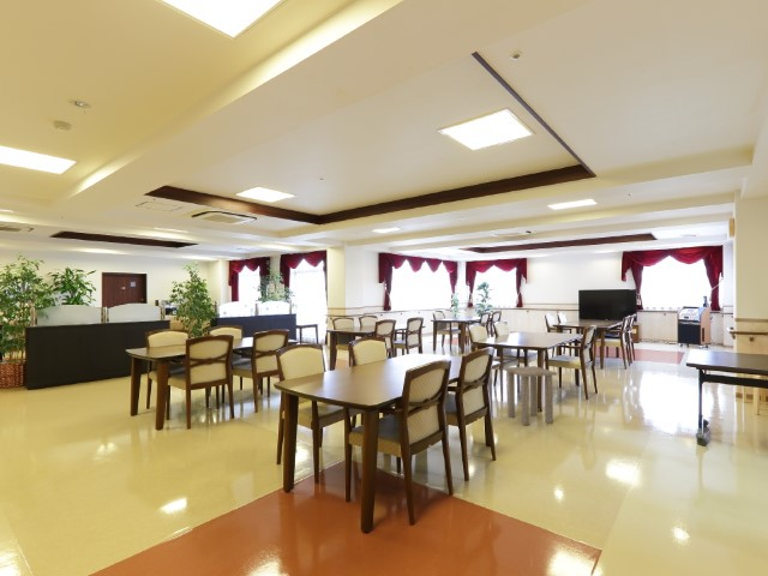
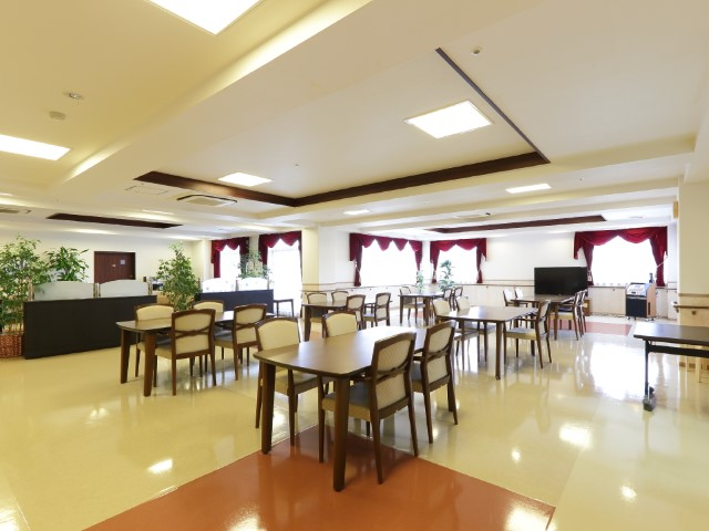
- side table (528, 394)
